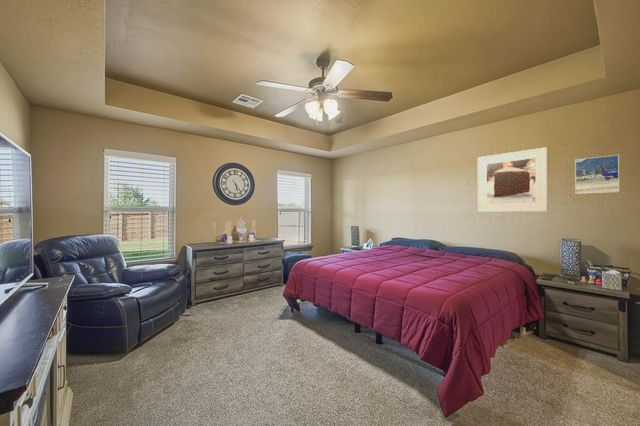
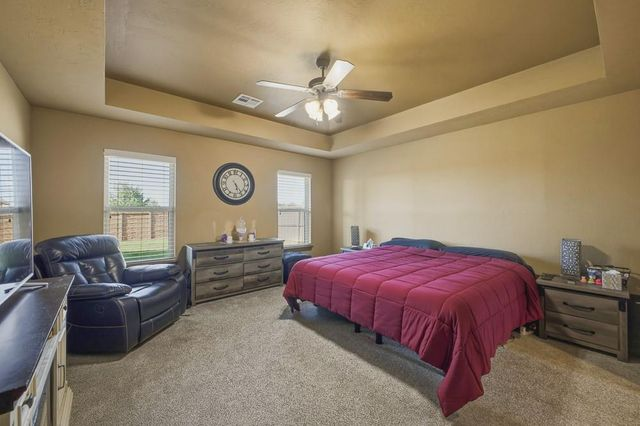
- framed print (509, 182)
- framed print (596, 175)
